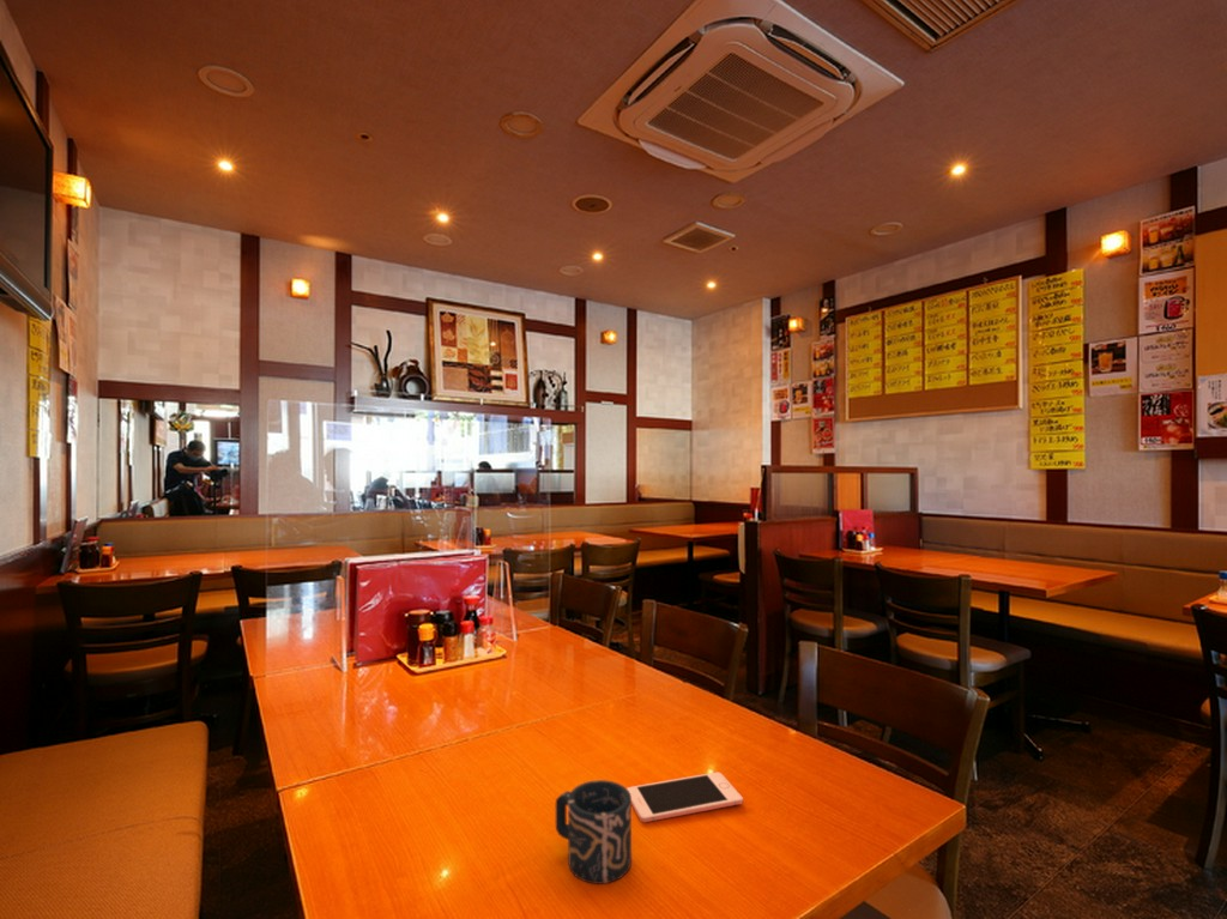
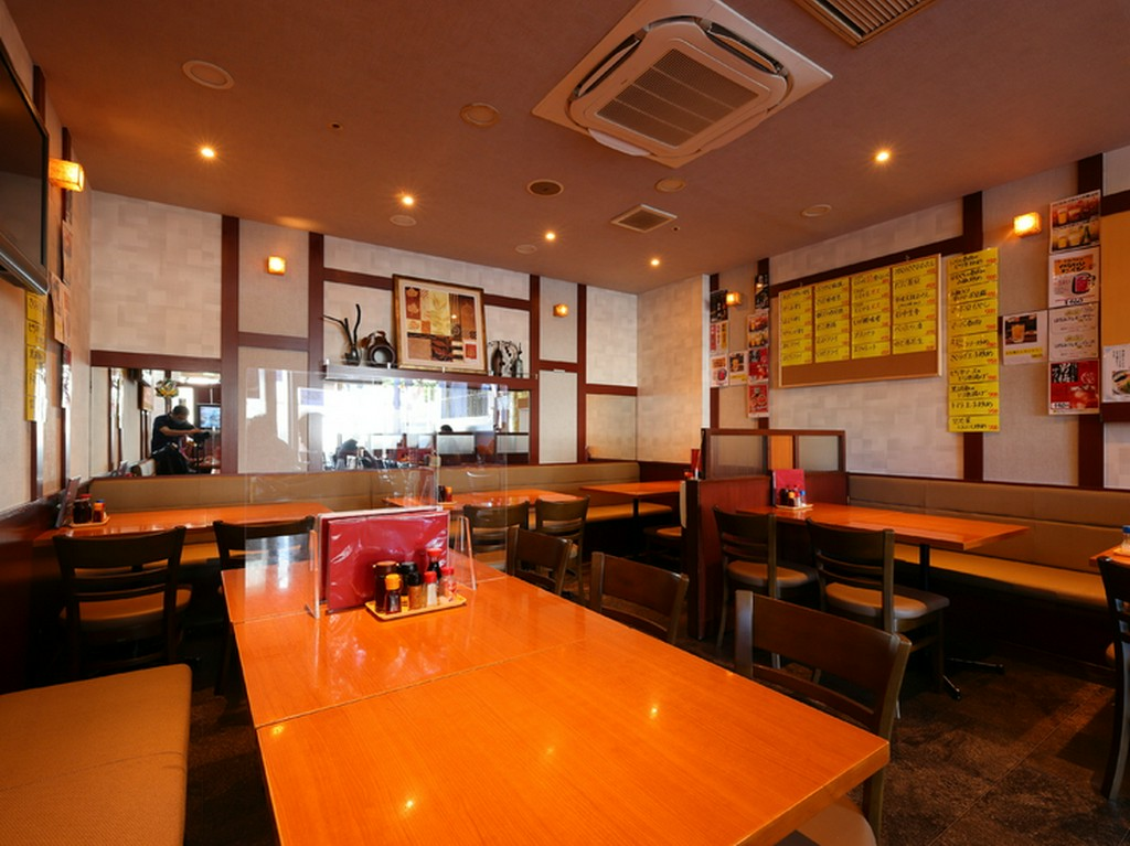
- cup (591, 824)
- cell phone (683, 796)
